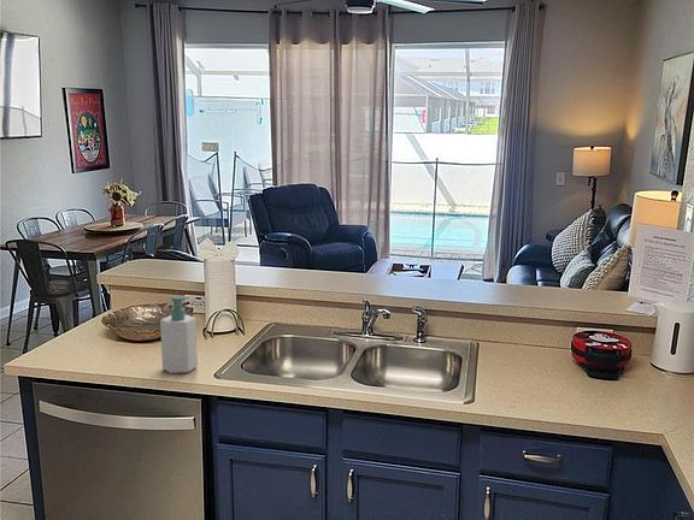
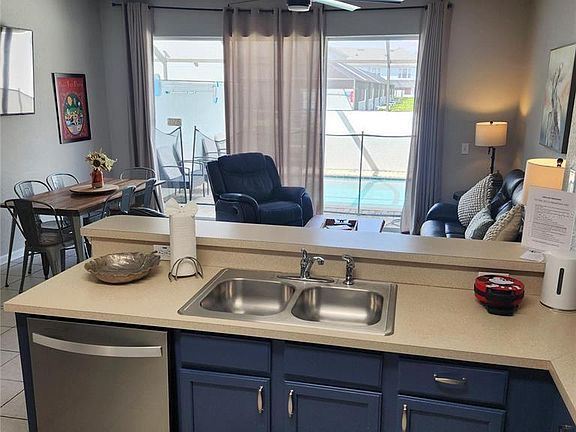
- soap bottle (178, 332)
